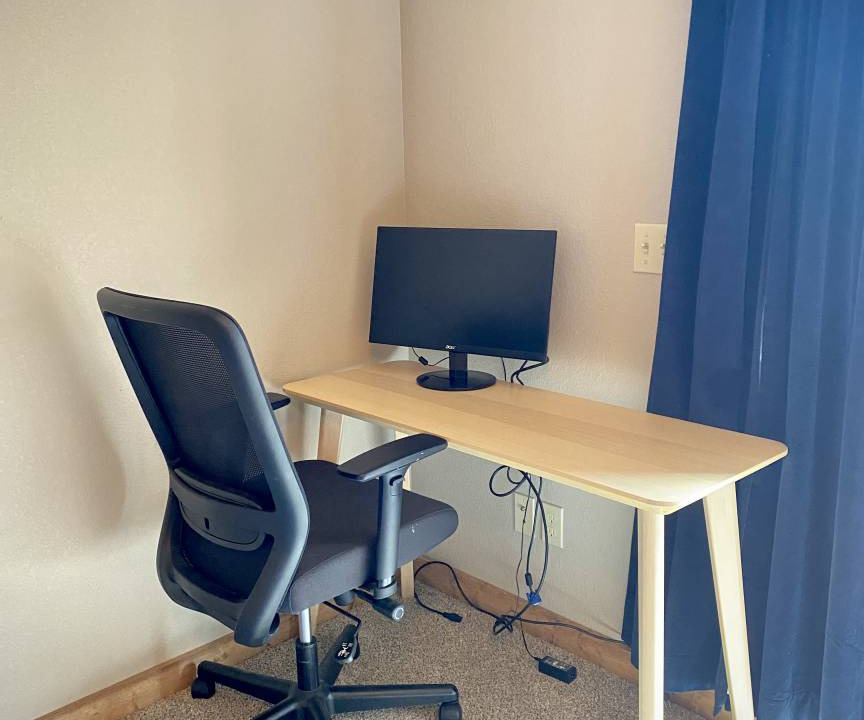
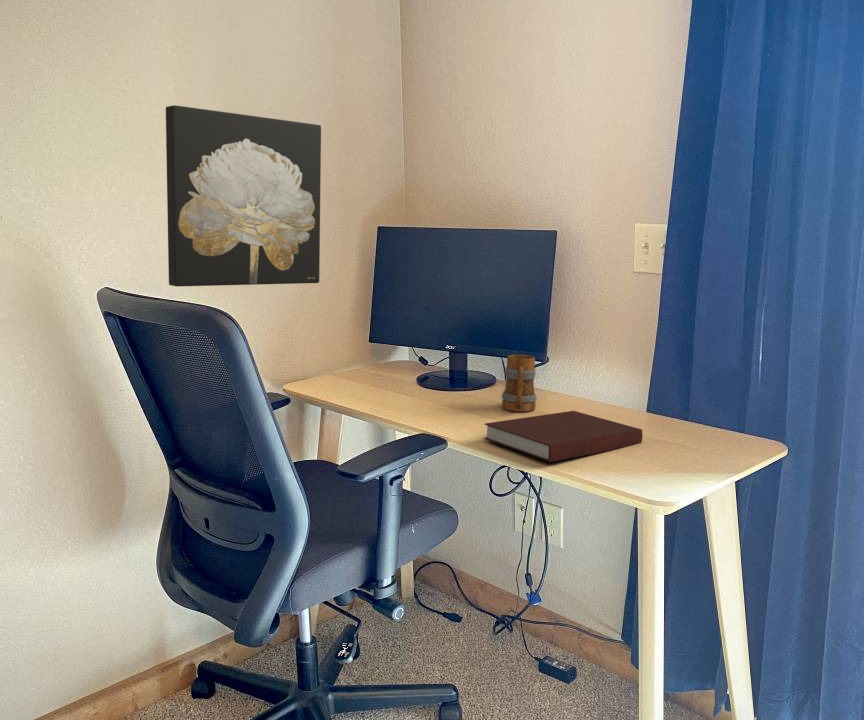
+ notebook (563, 434)
+ wall art (247, 201)
+ mug (519, 383)
